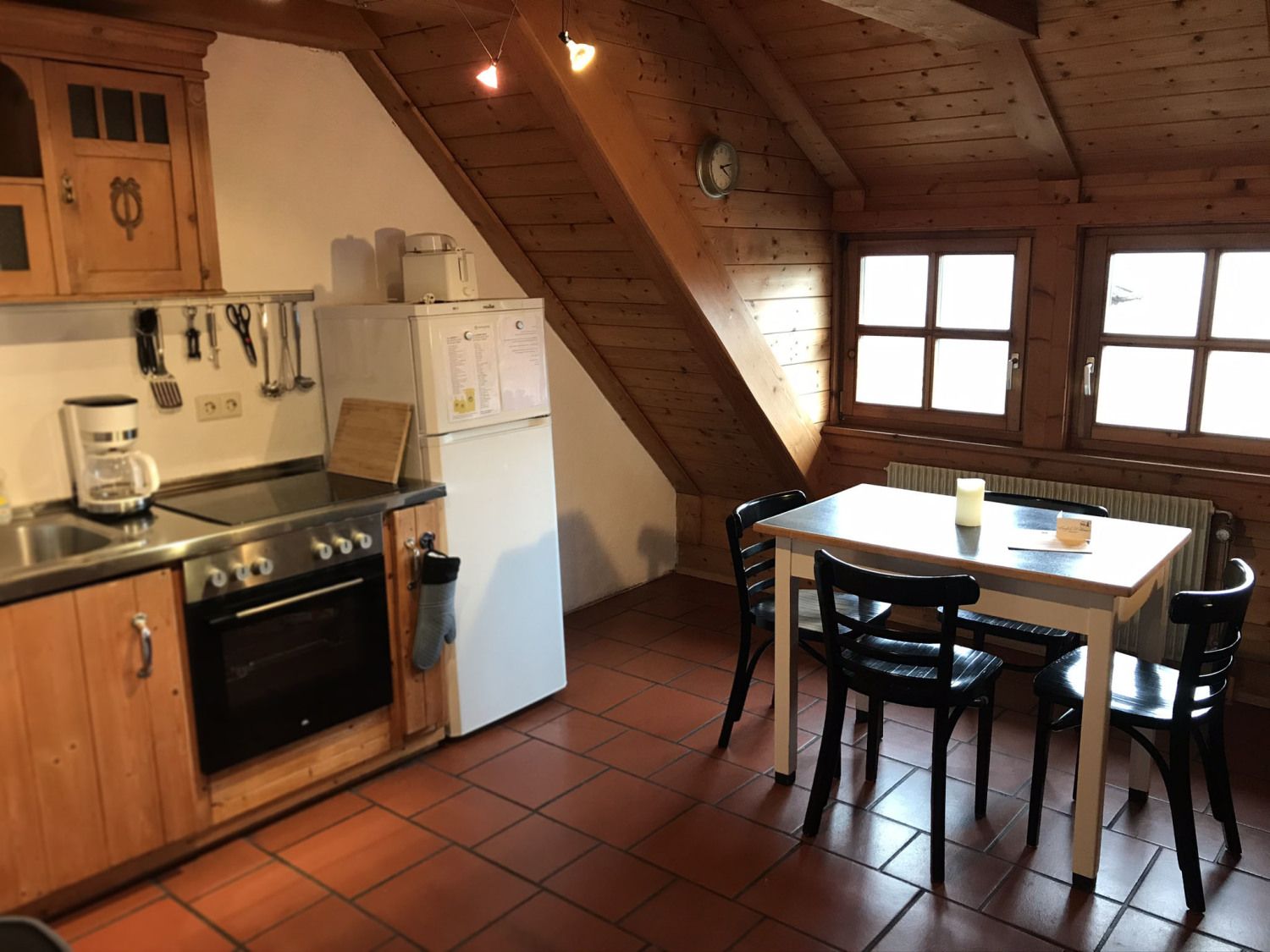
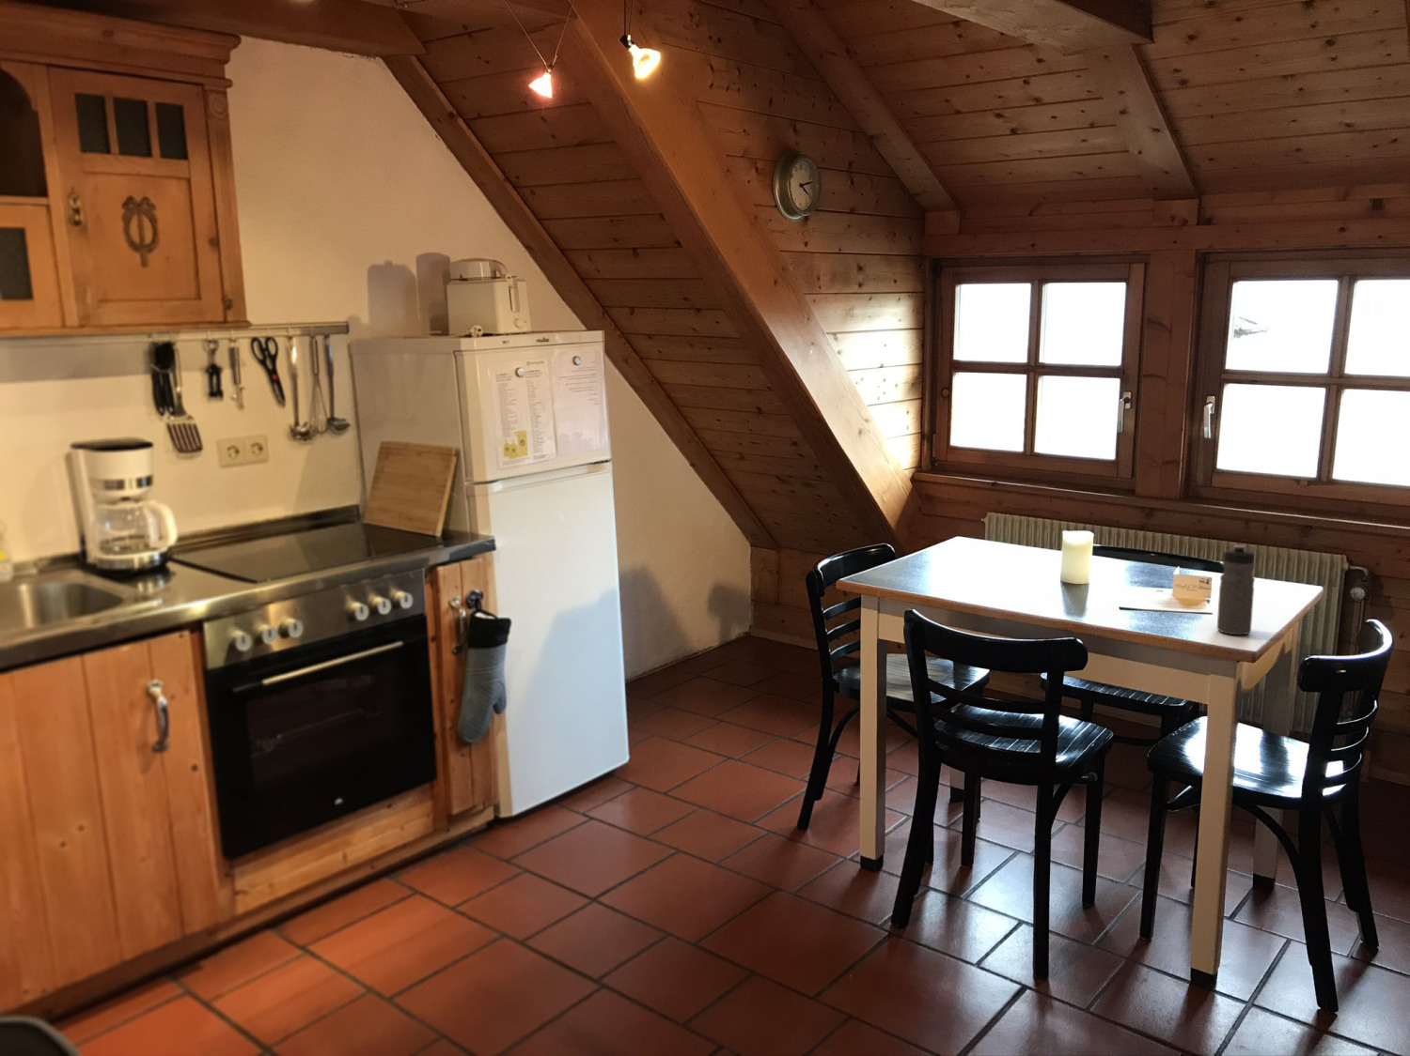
+ water bottle (1236, 588)
